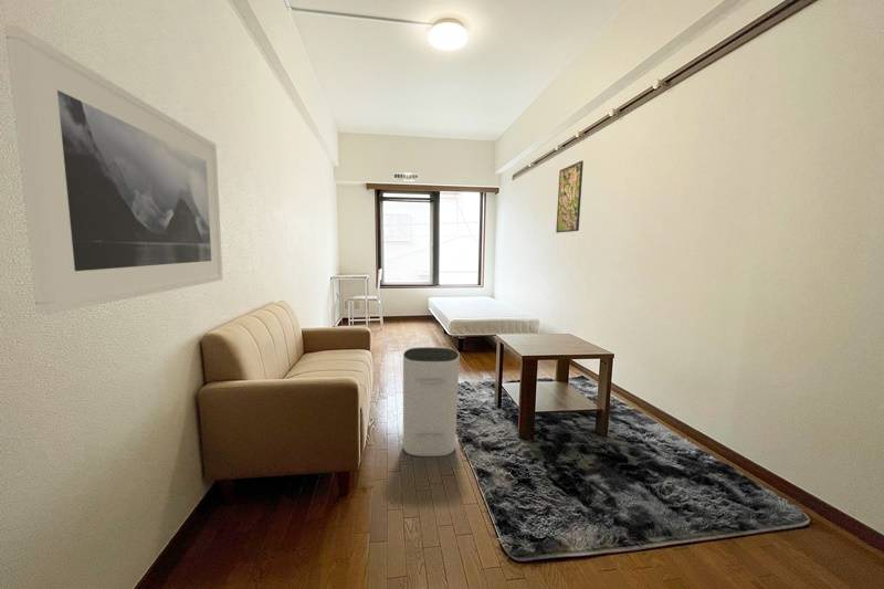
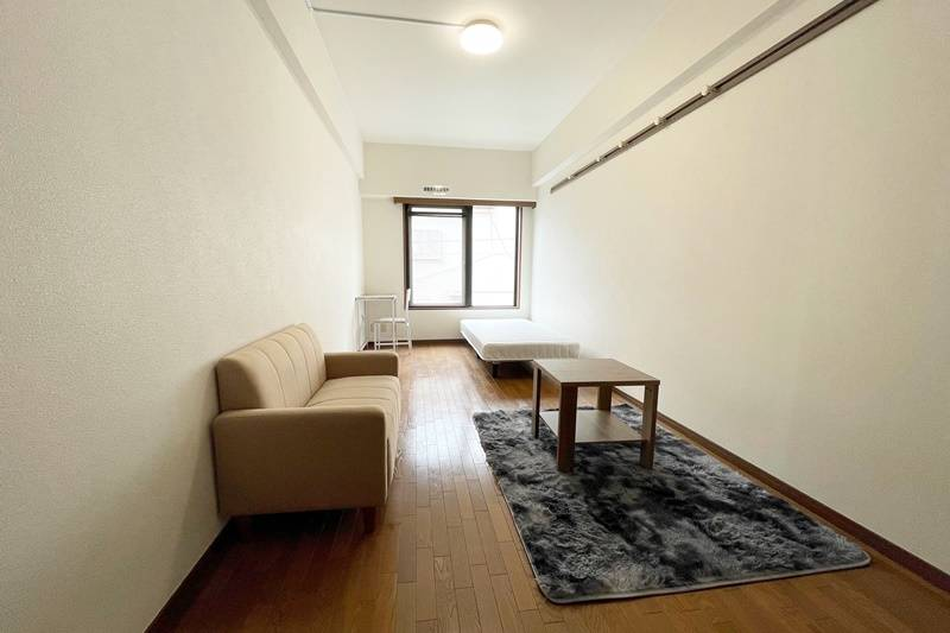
- air purifier (430, 401)
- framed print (568, 199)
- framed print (156, 201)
